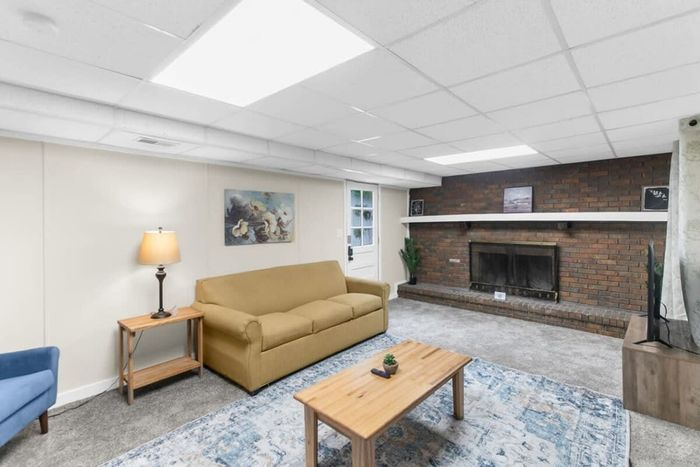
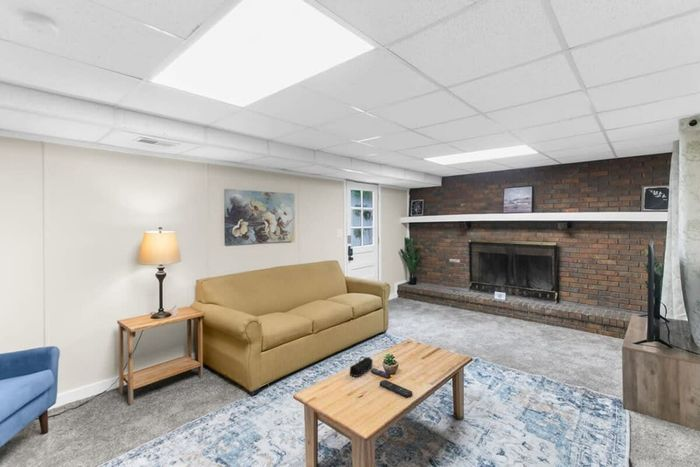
+ pencil case (361, 363)
+ remote control (395, 388)
